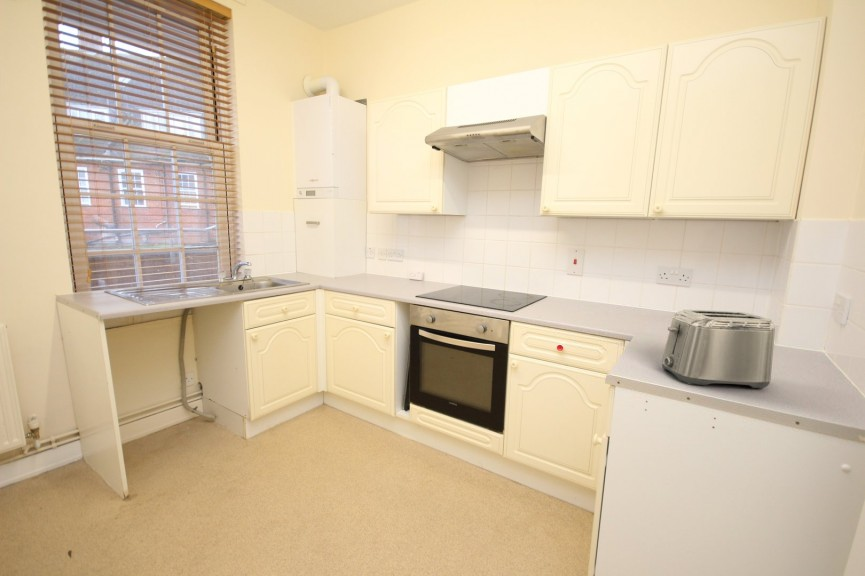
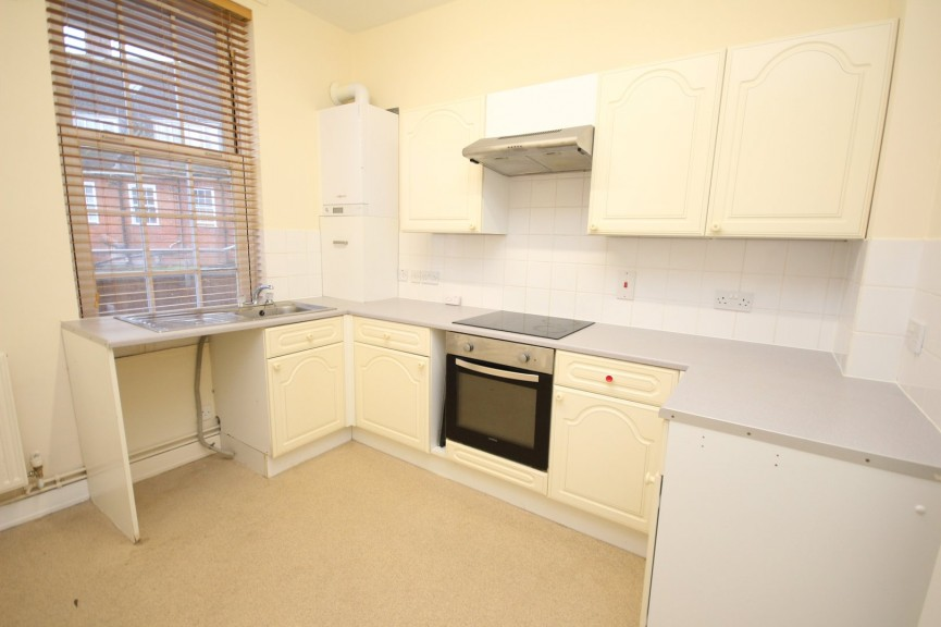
- toaster (721, 346)
